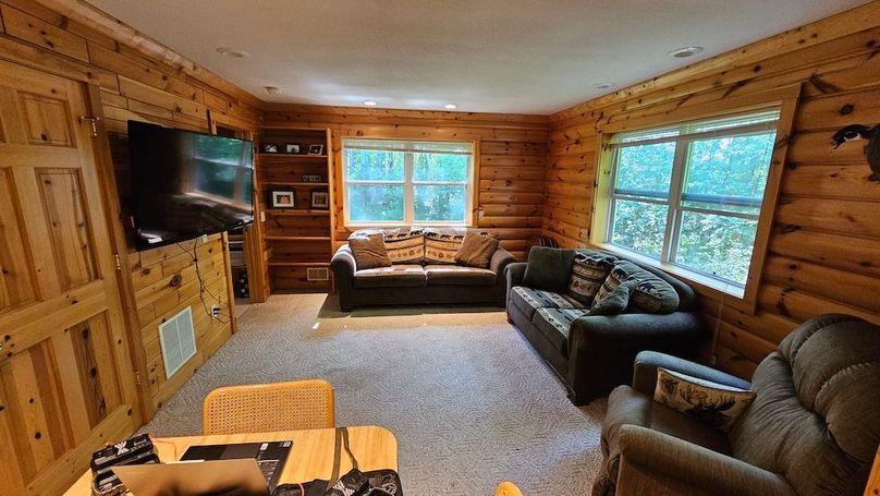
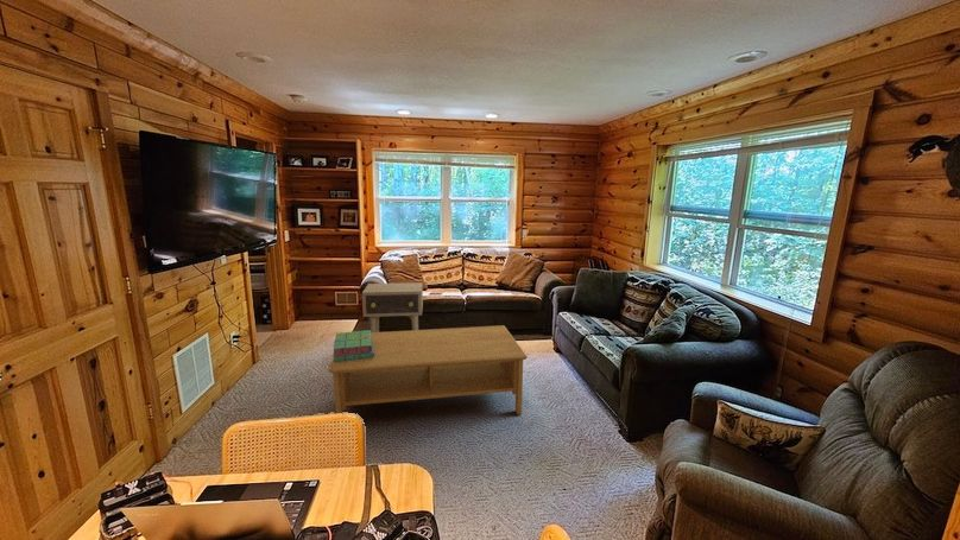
+ stack of books (353, 344)
+ side table (394, 315)
+ coffee table (430, 373)
